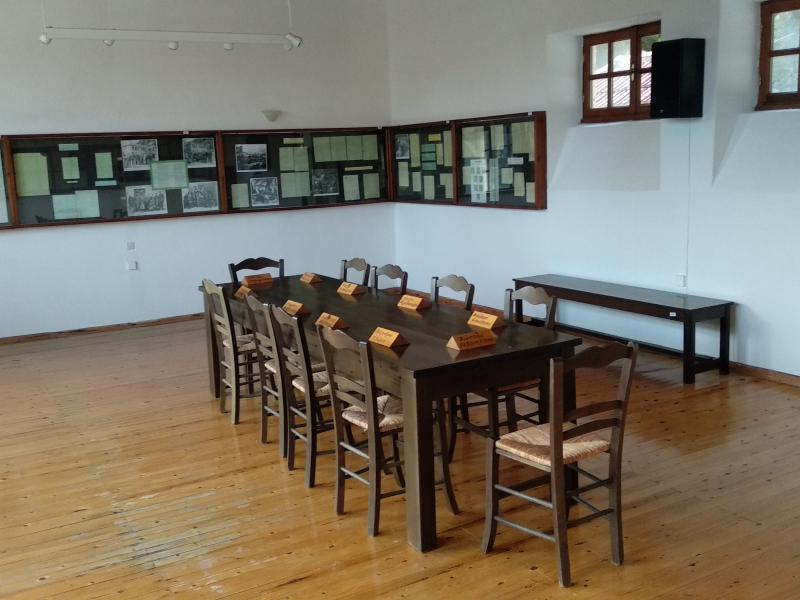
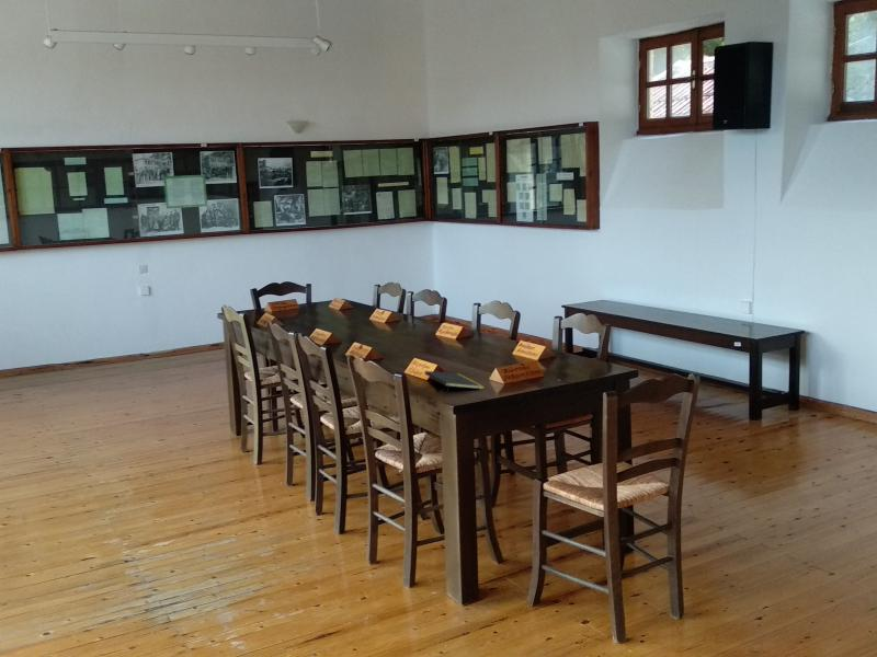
+ notepad (454, 379)
